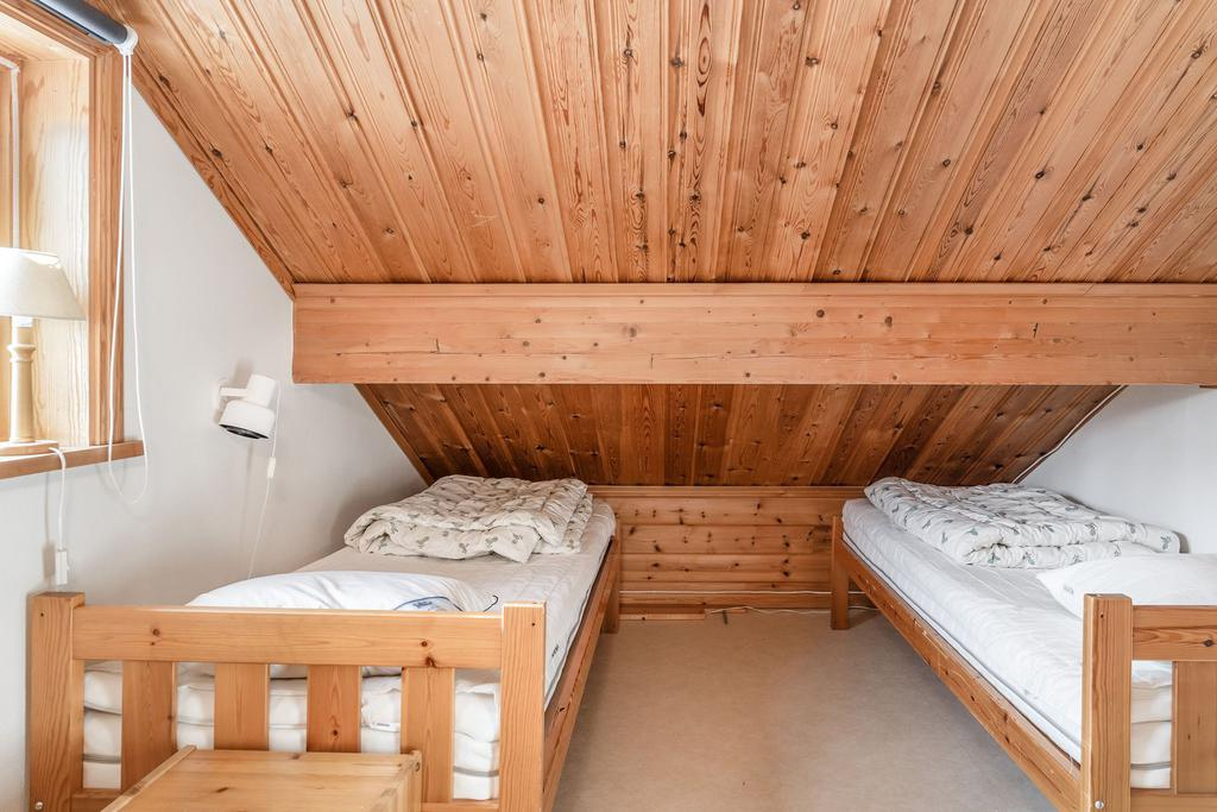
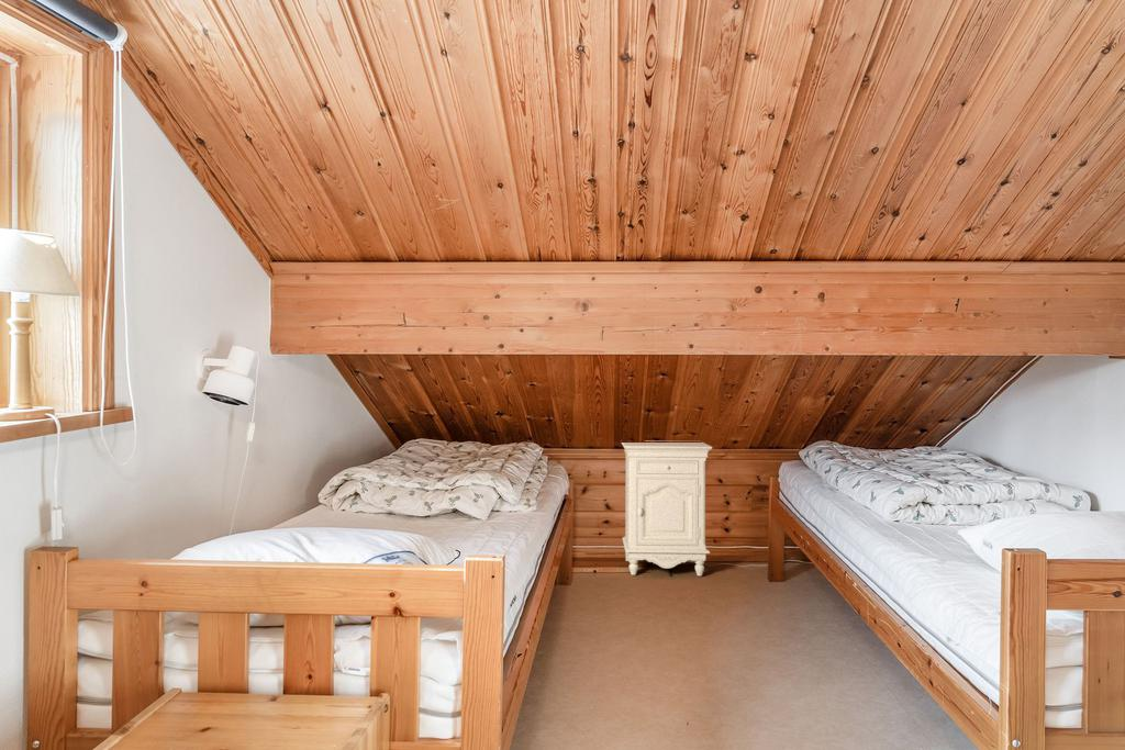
+ nightstand (664, 506)
